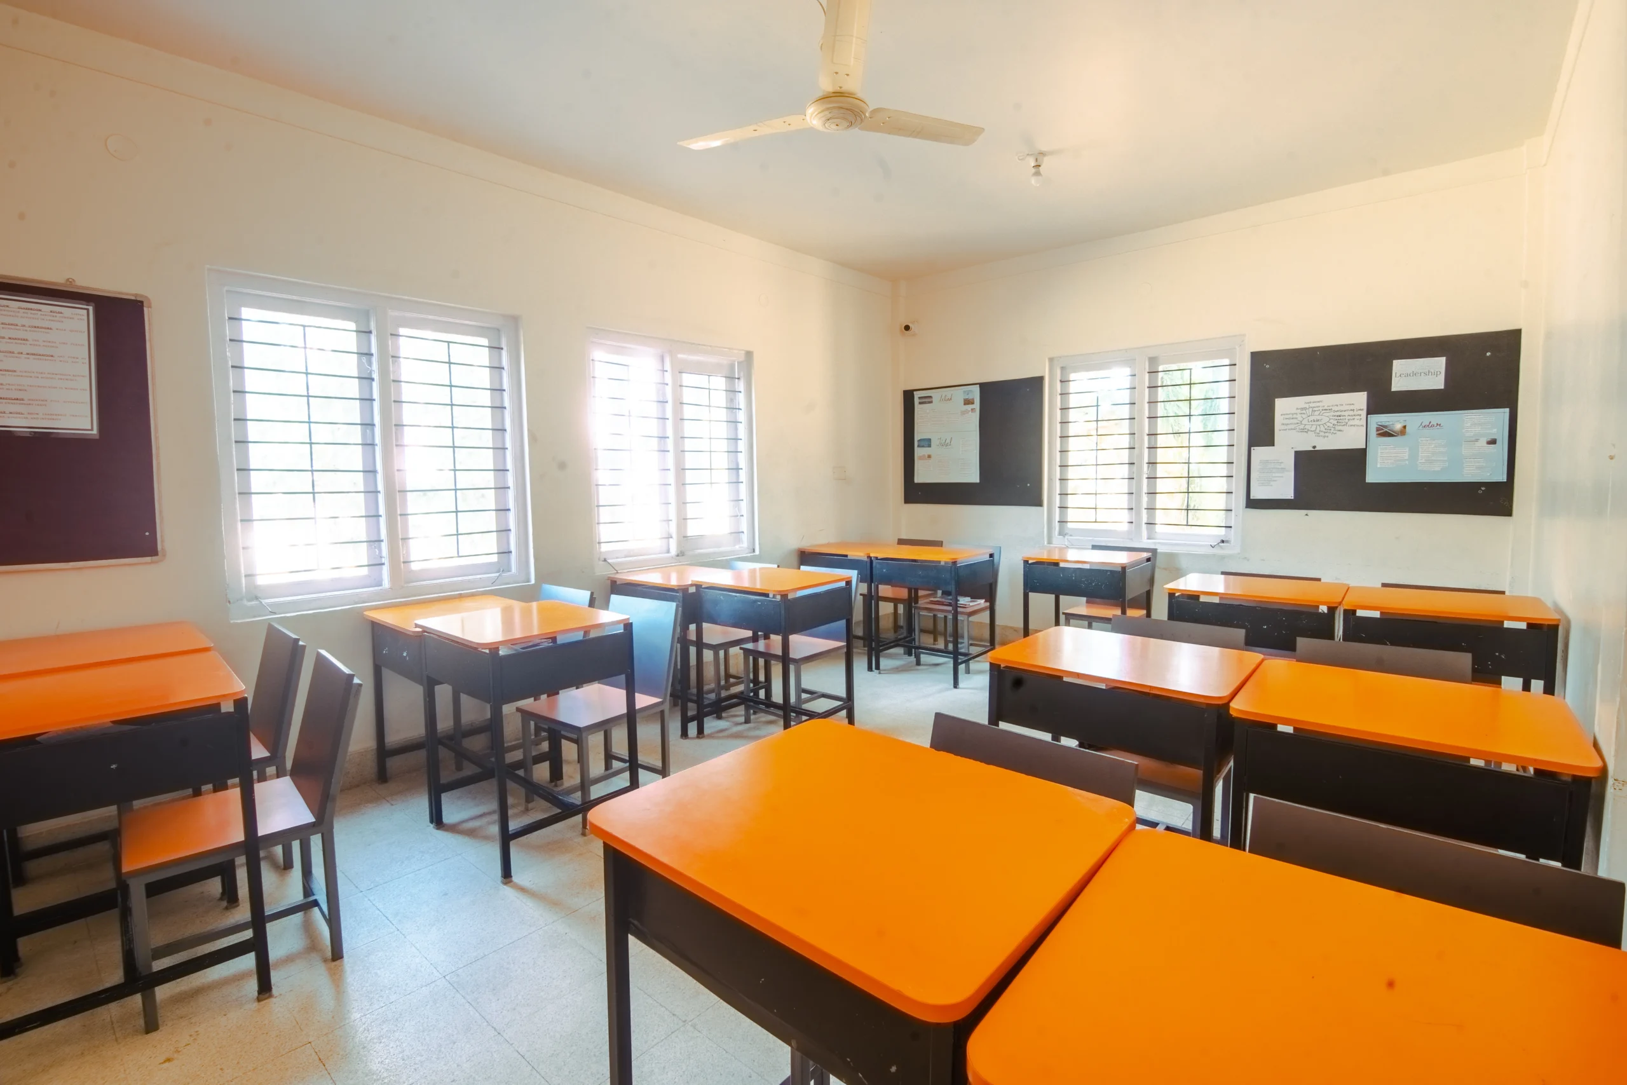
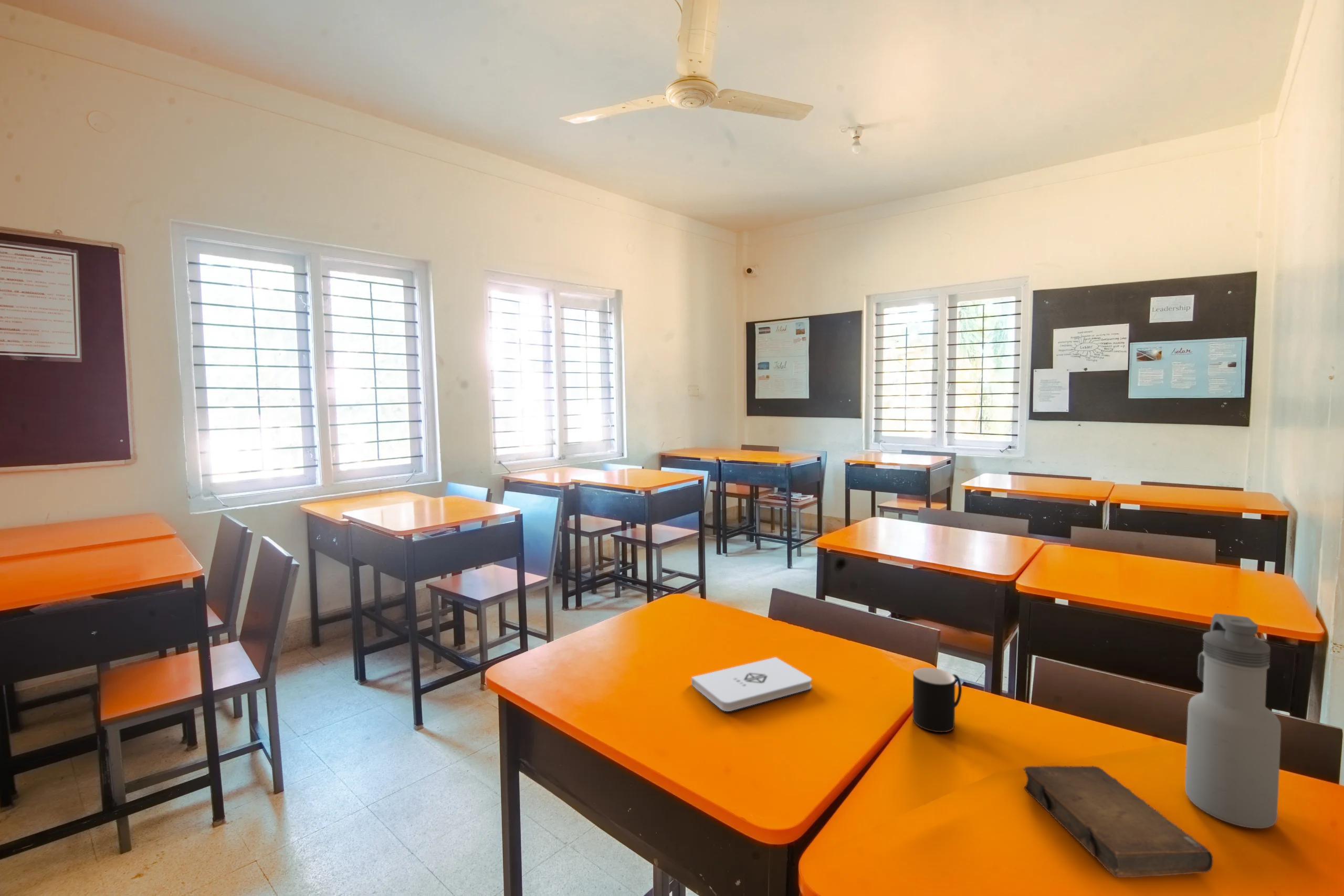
+ water bottle (1232, 713)
+ cup (941, 698)
+ book (1108, 814)
+ notepad (752, 682)
